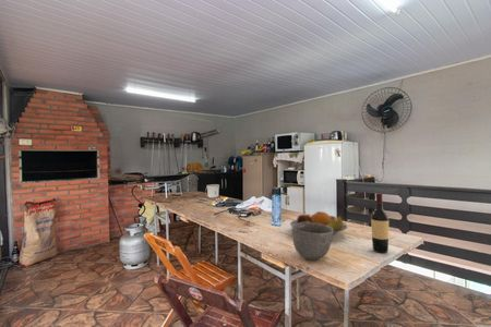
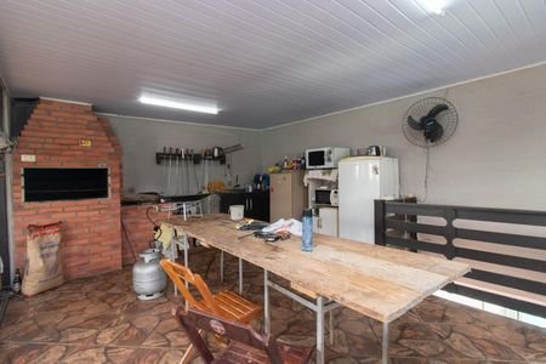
- fruit bowl (318, 221)
- bowl (312, 241)
- wine bottle (380, 221)
